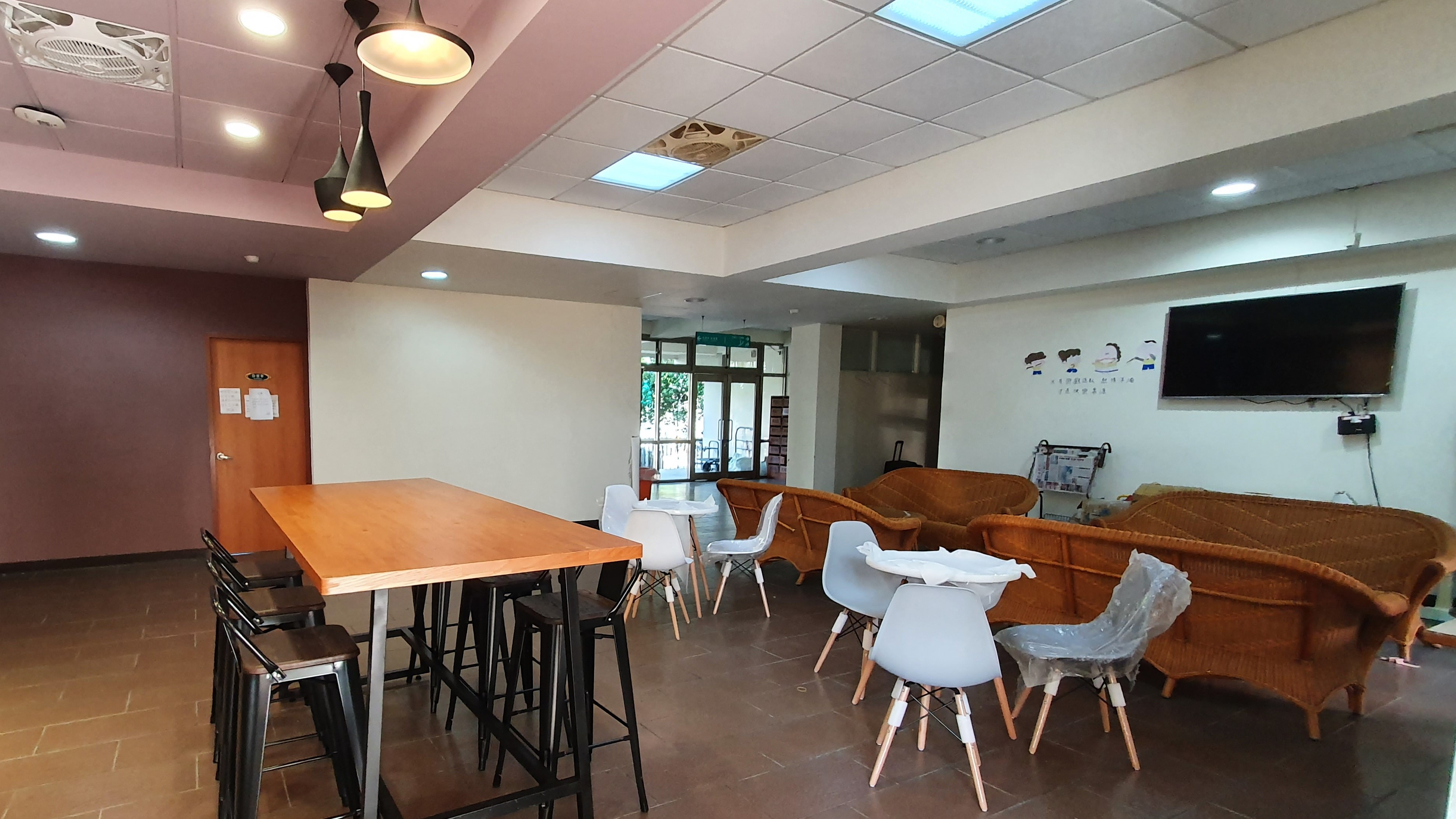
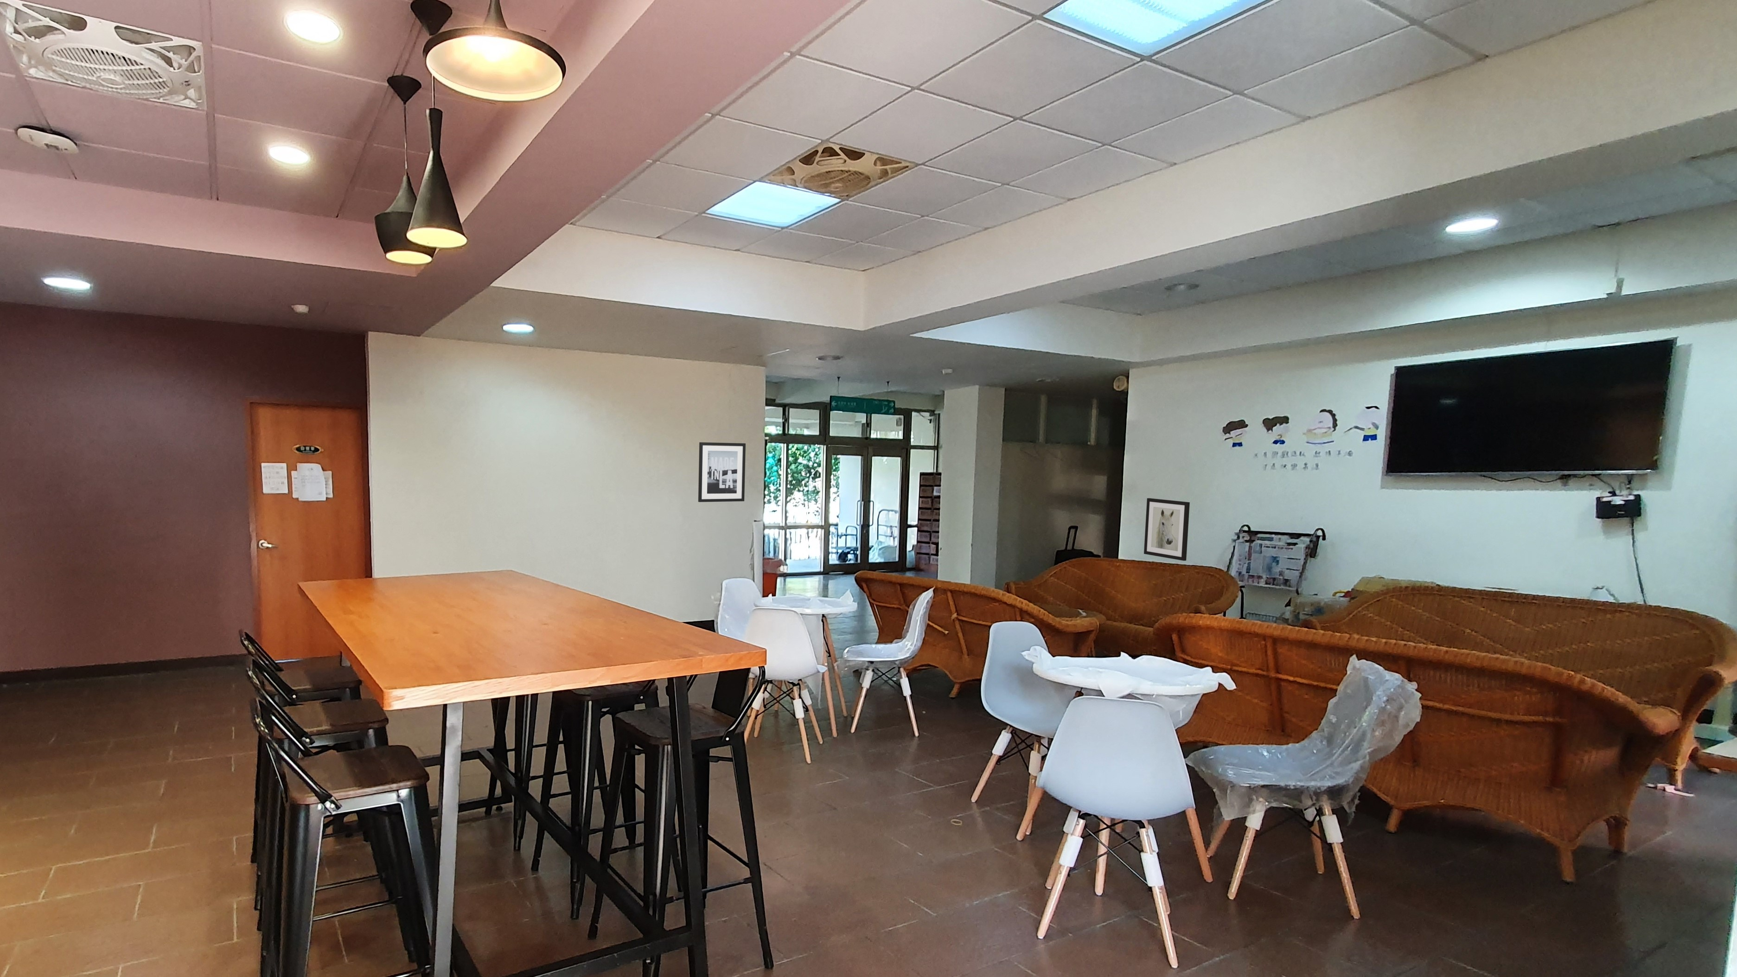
+ wall art (1167, 528)
+ wall art (722, 472)
